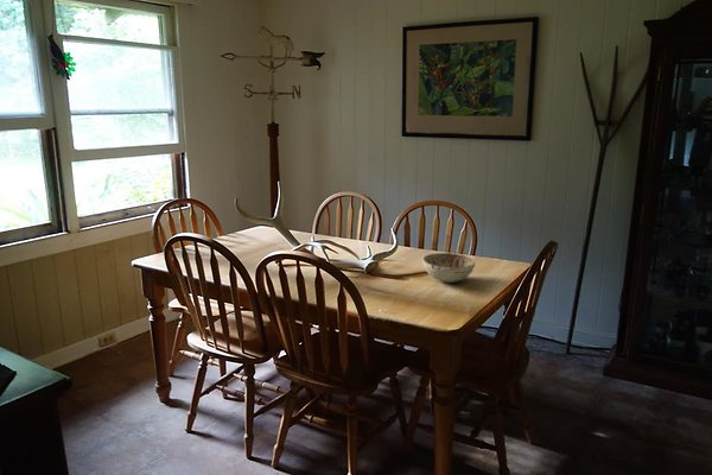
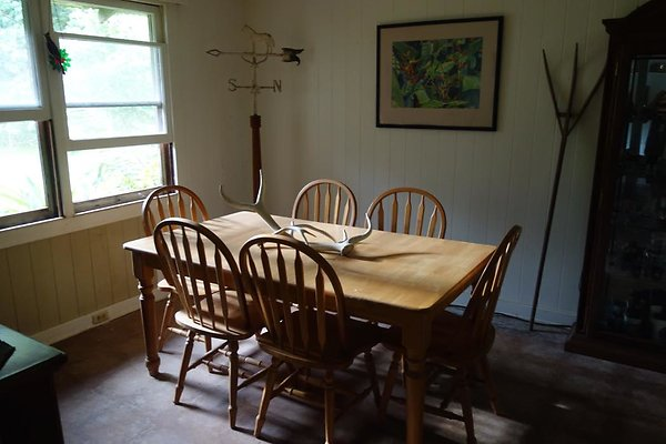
- decorative bowl (447, 268)
